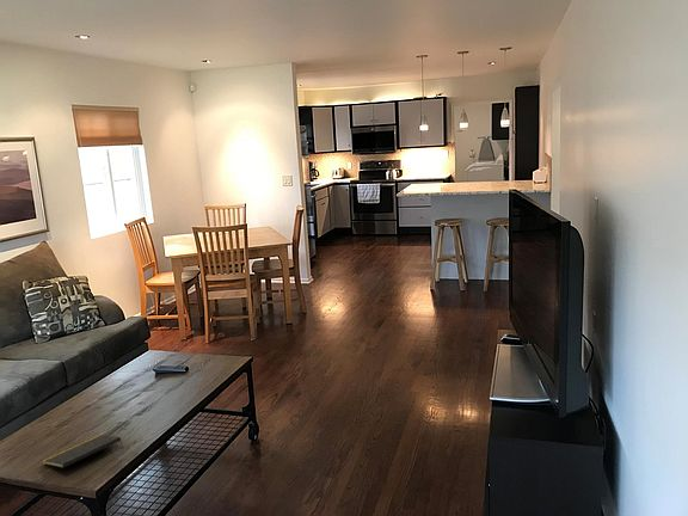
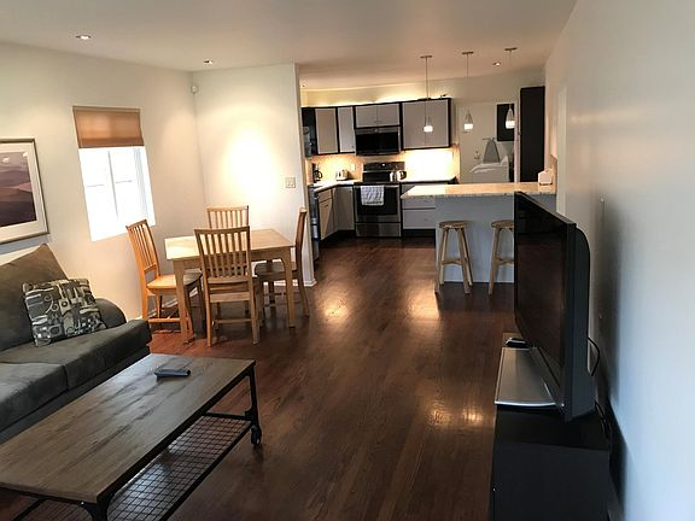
- notepad (81, 450)
